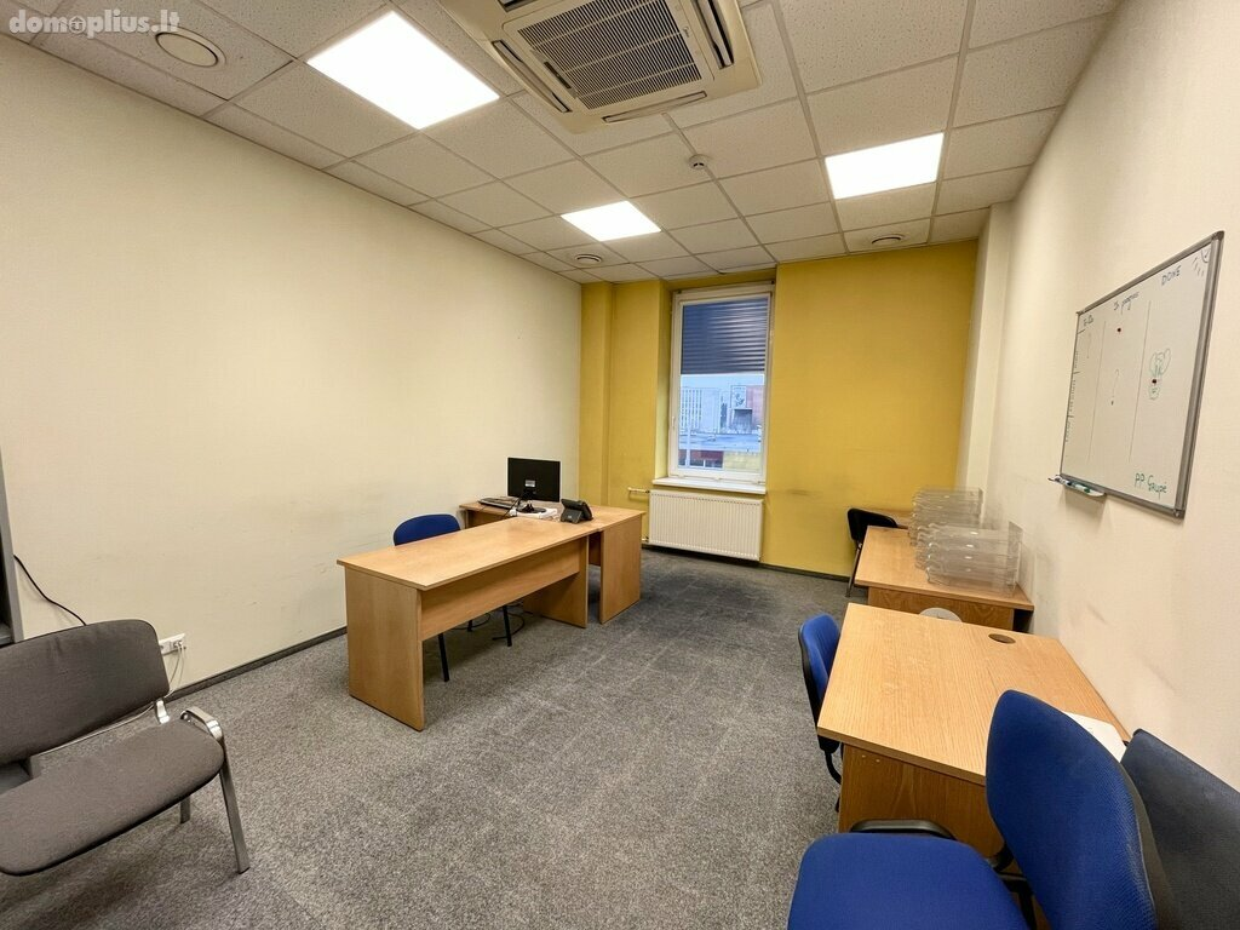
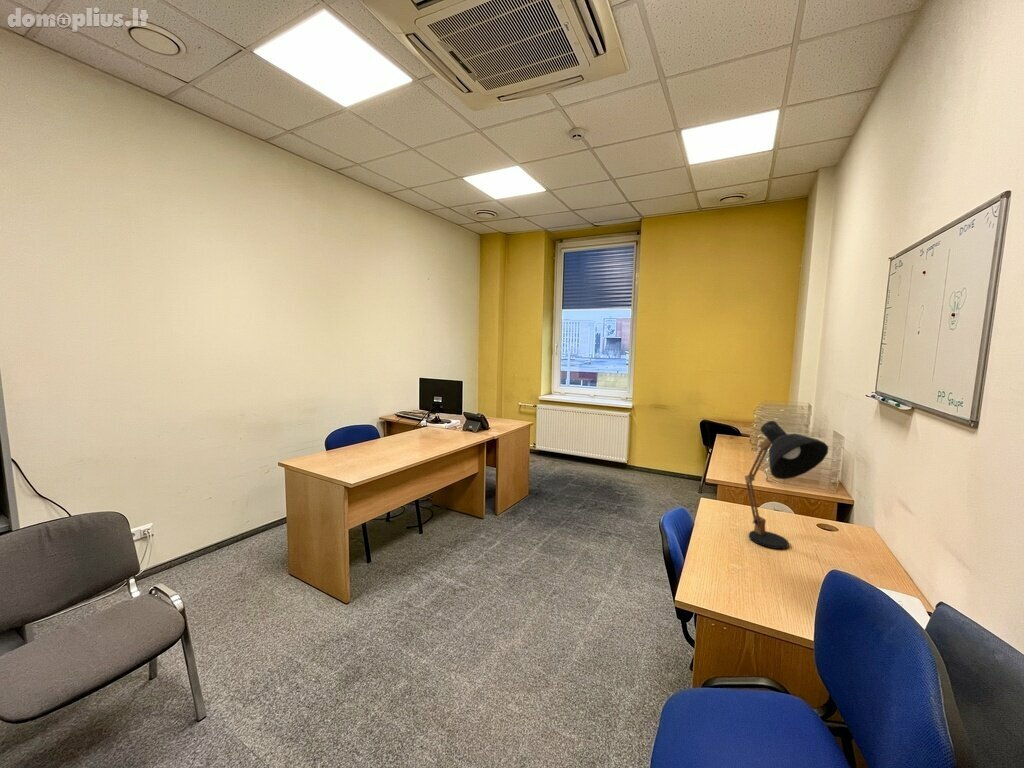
+ desk lamp (778, 478)
